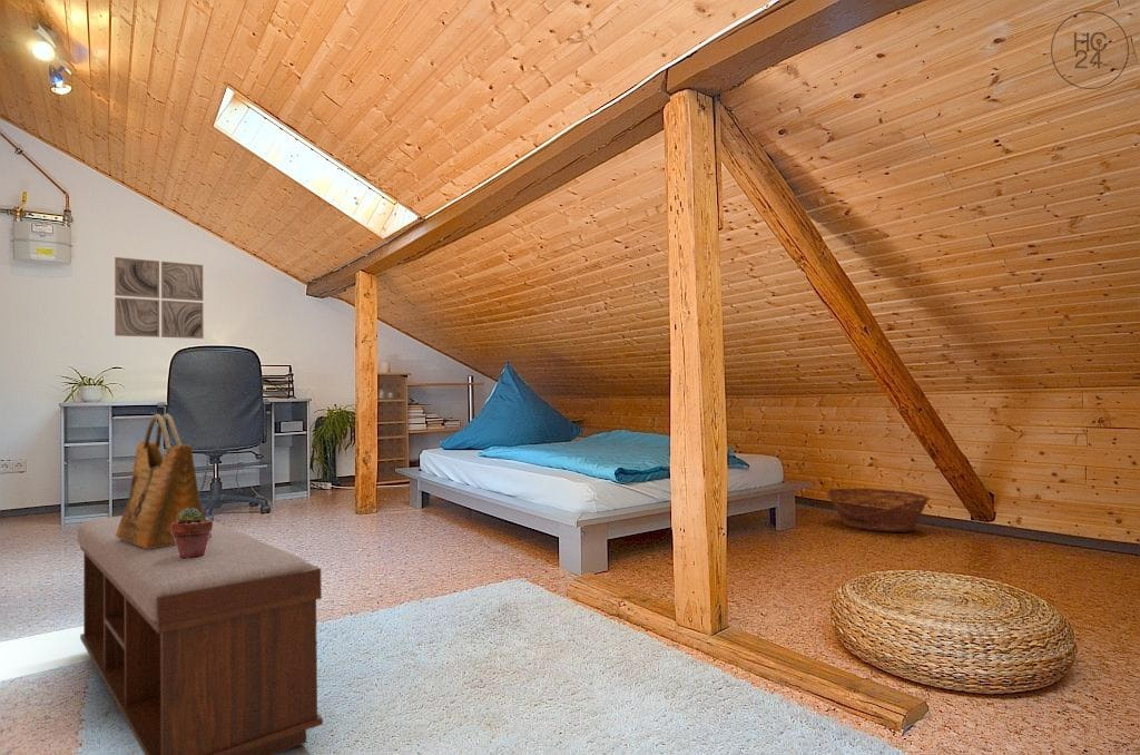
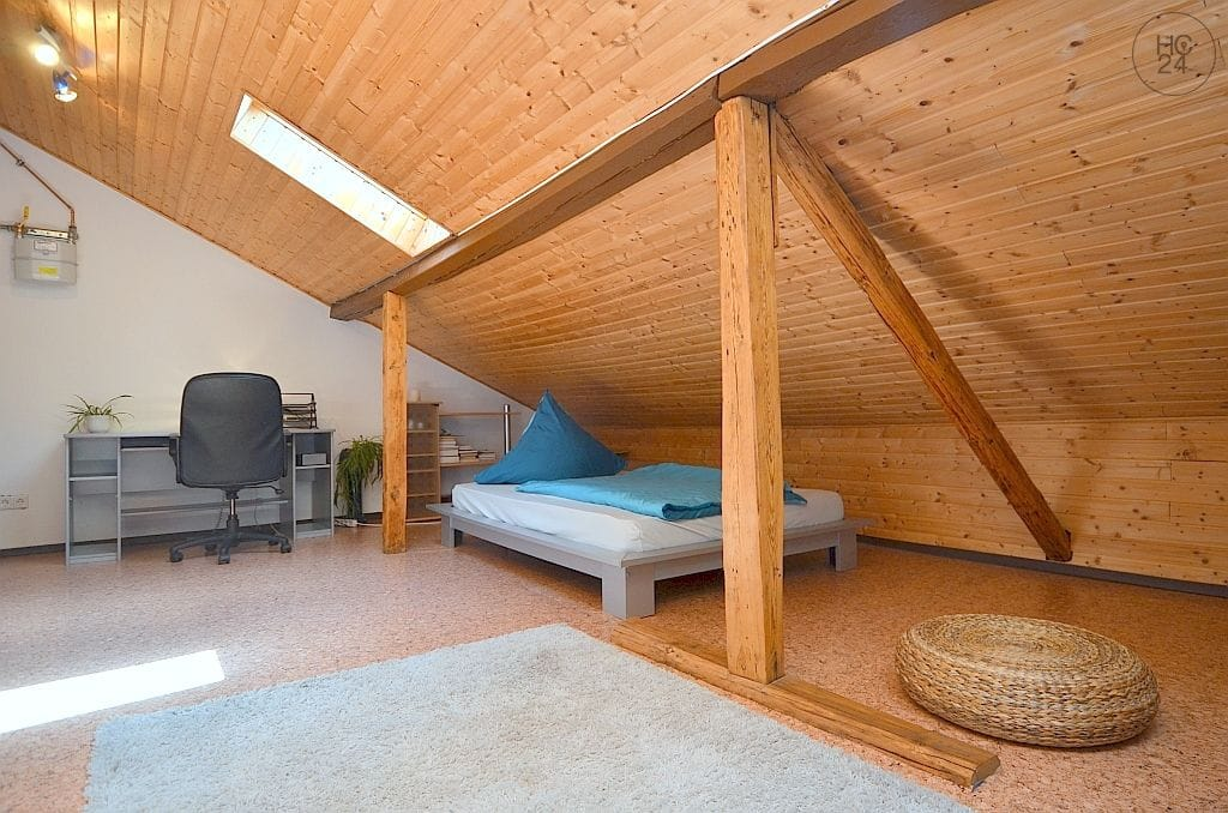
- basket (876, 509)
- potted succulent (191, 531)
- grocery bag (163, 475)
- bench (178, 612)
- wall art (158, 300)
